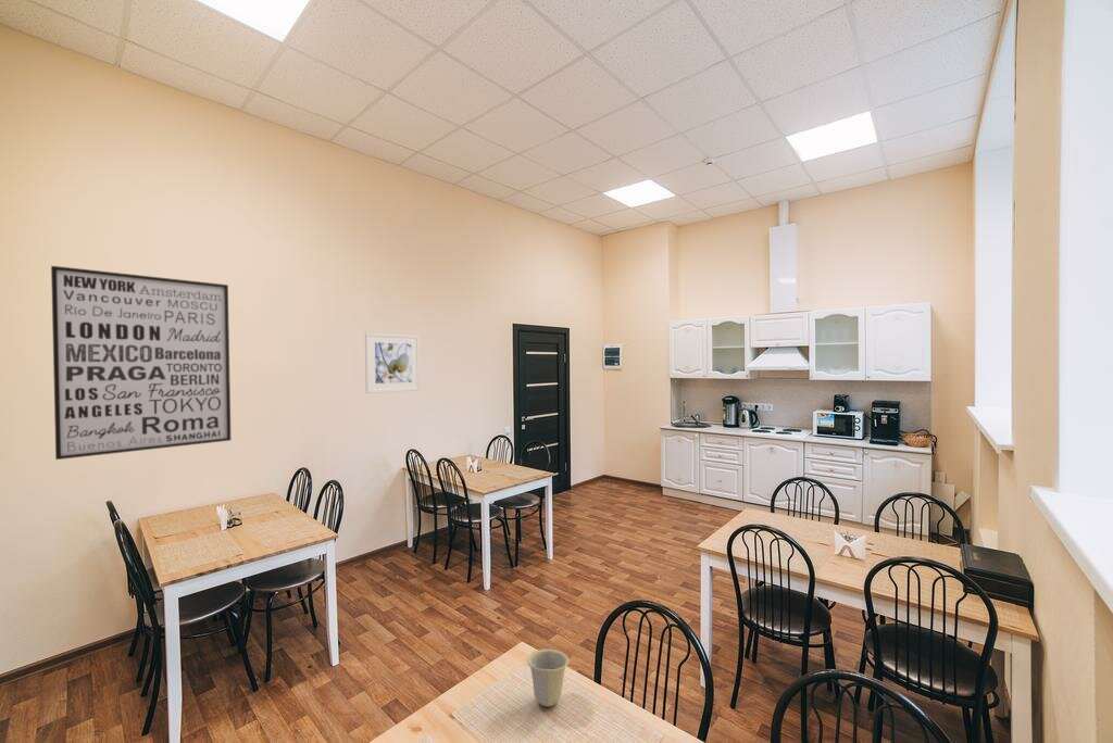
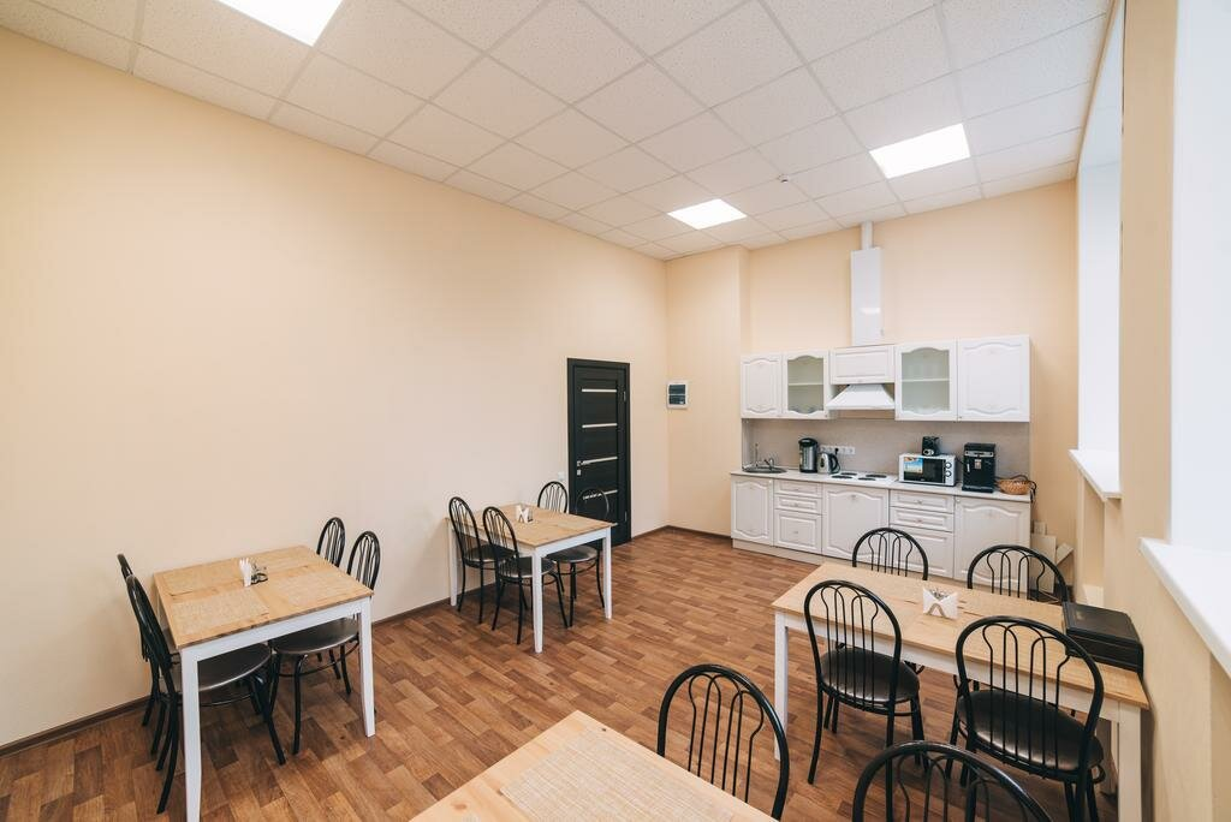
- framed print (393, 363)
- cup (548, 677)
- wall art (150, 363)
